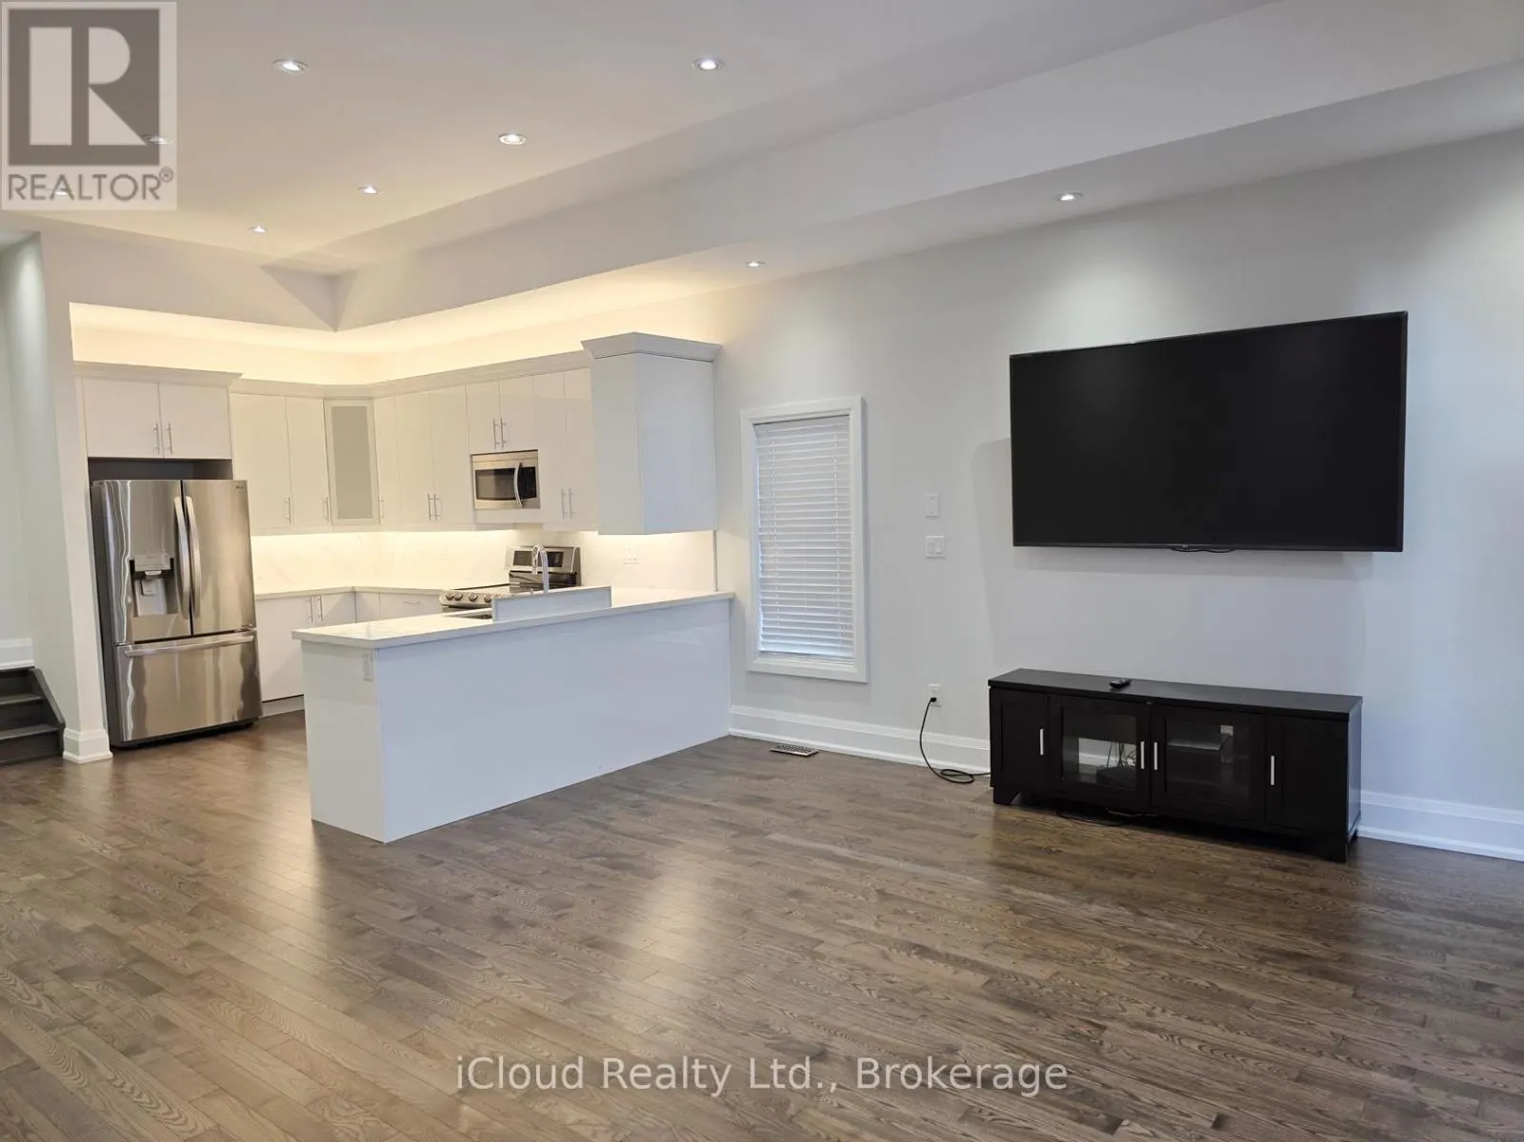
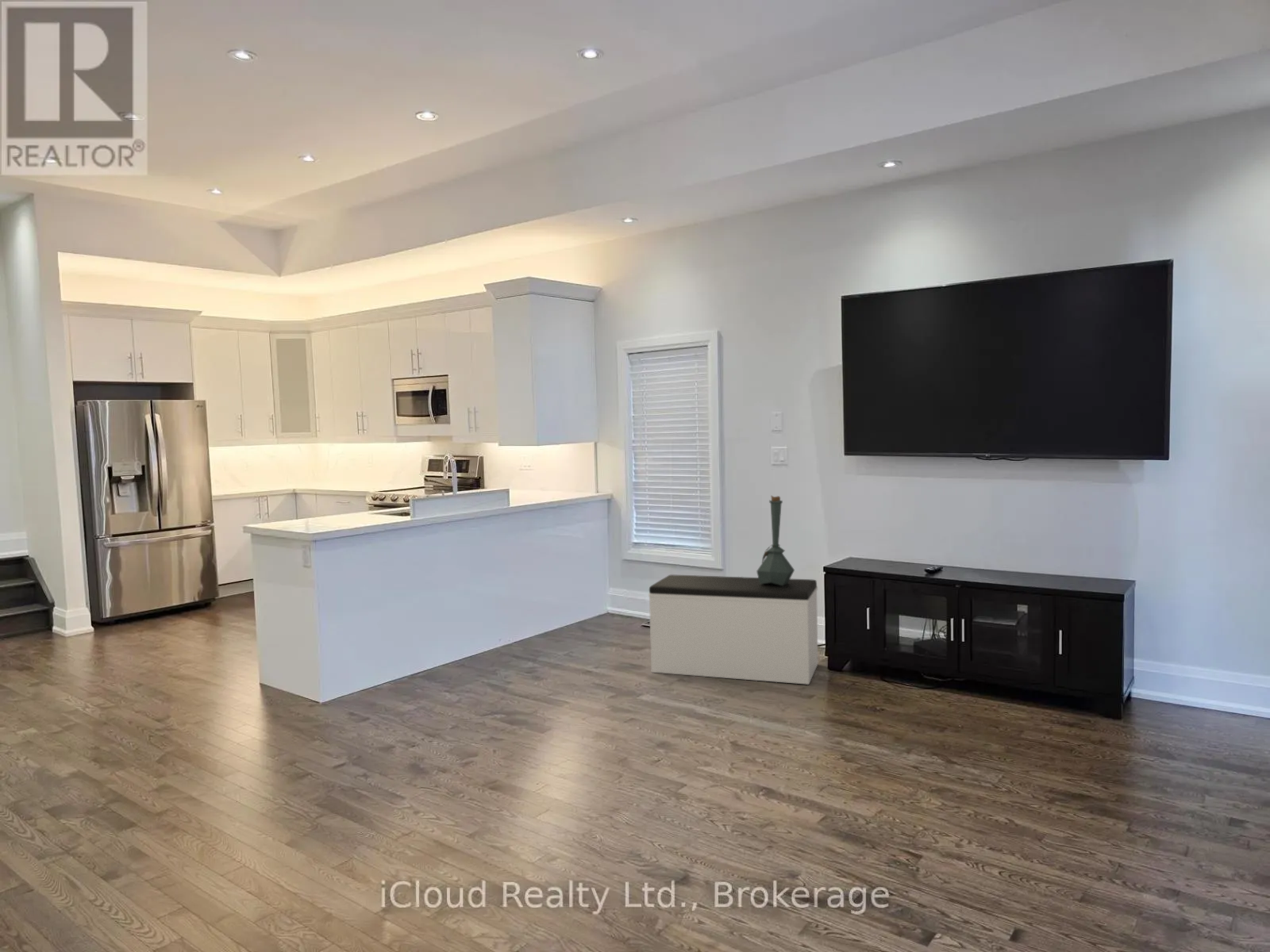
+ bench (734, 625)
+ lantern (775, 539)
